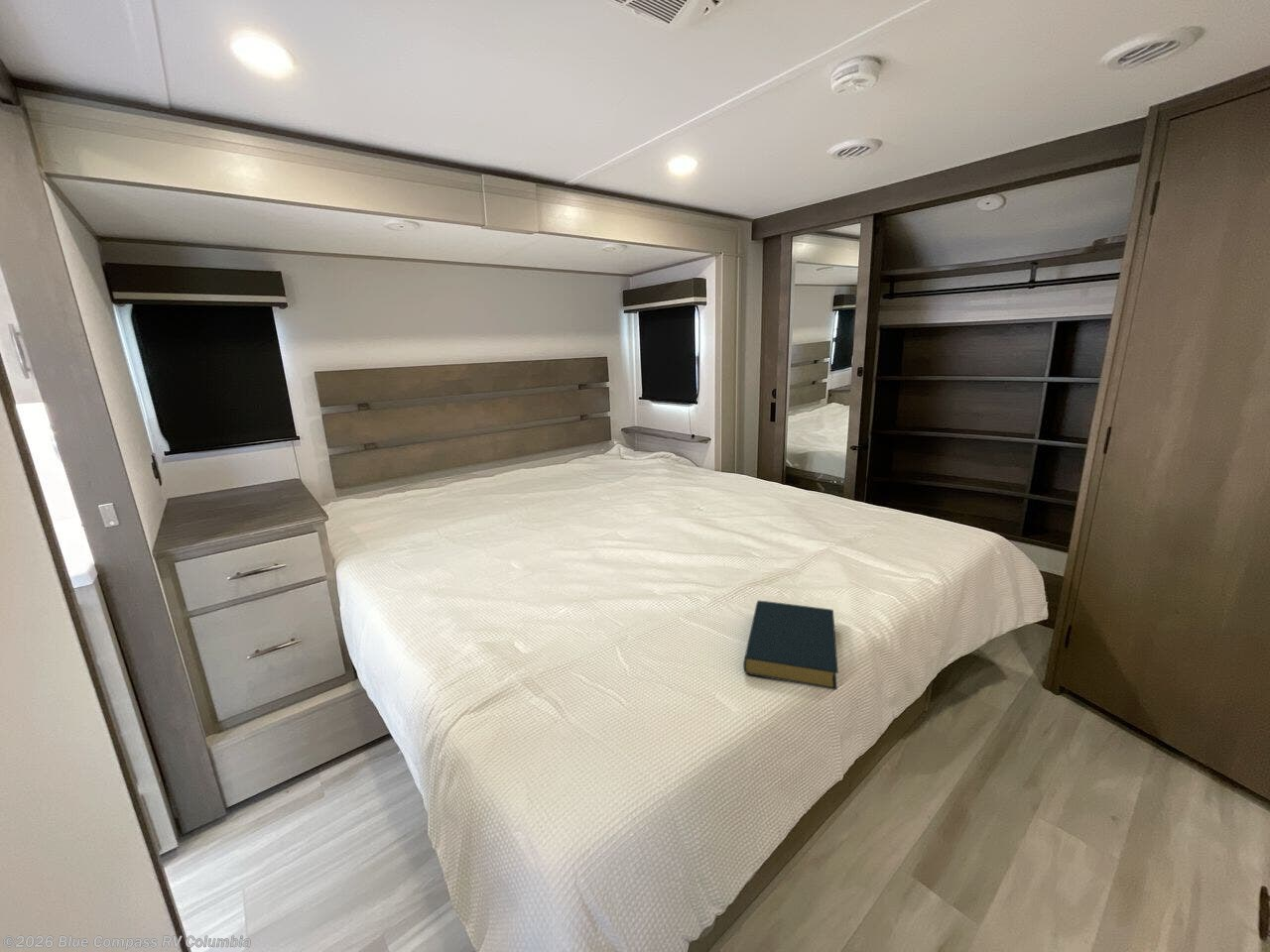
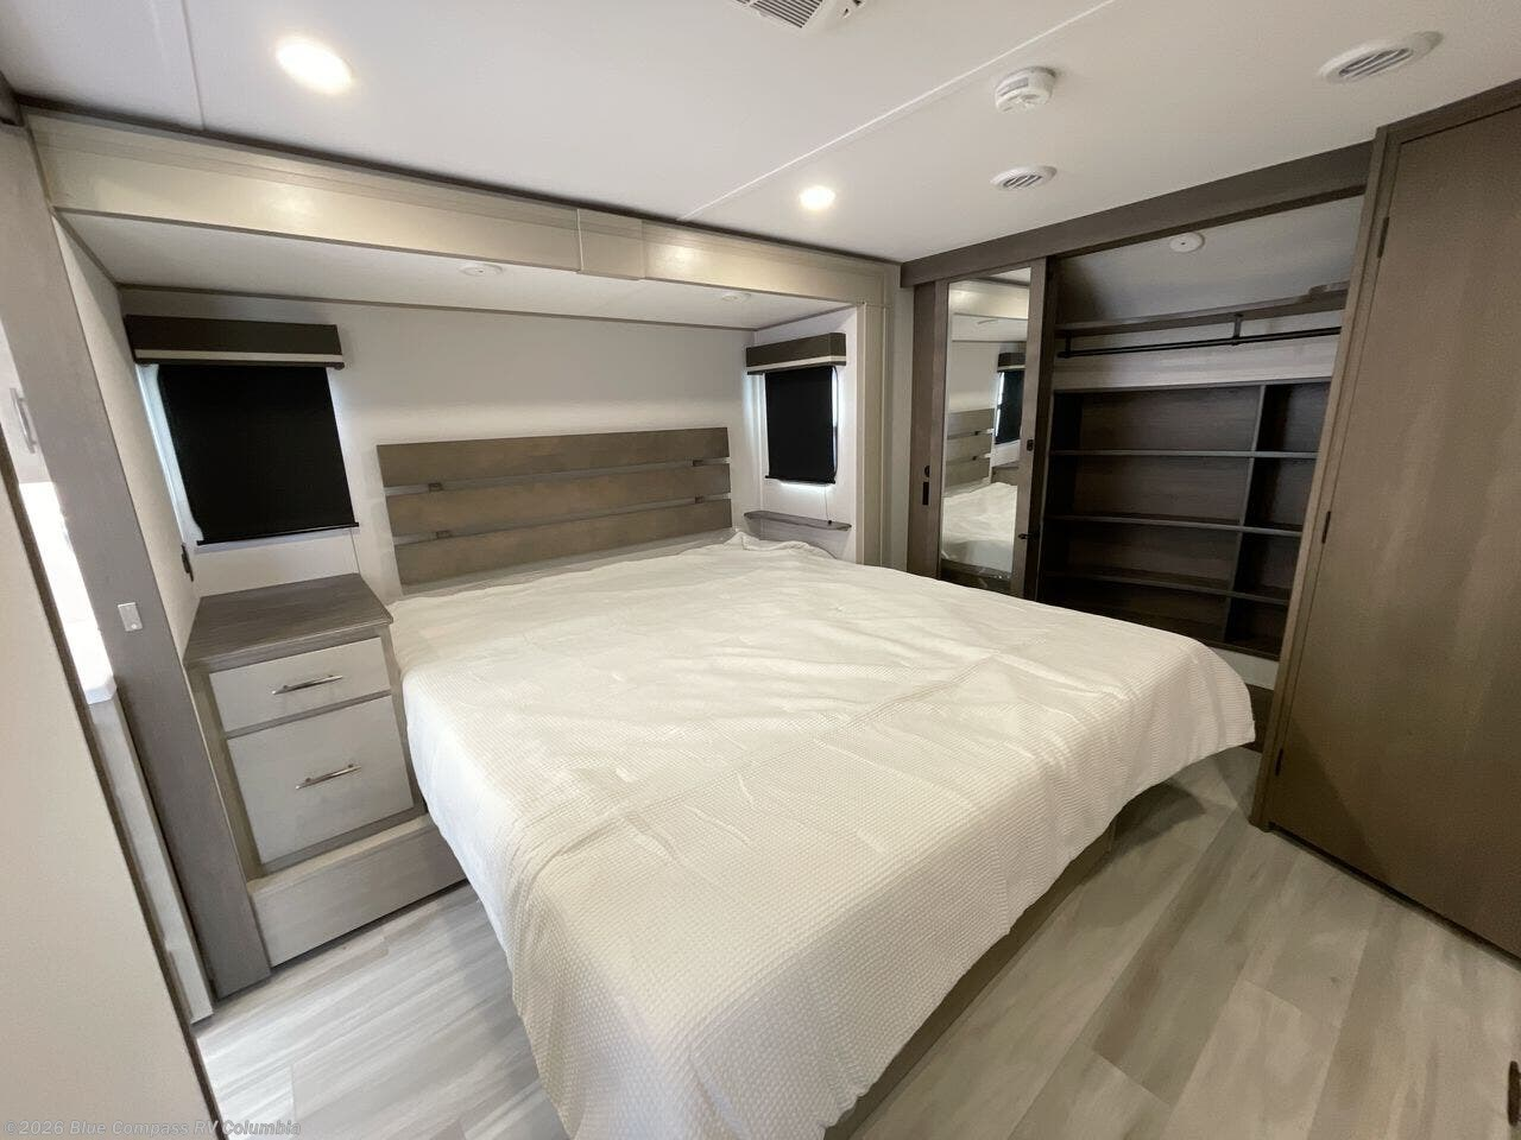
- hardback book (791, 639)
